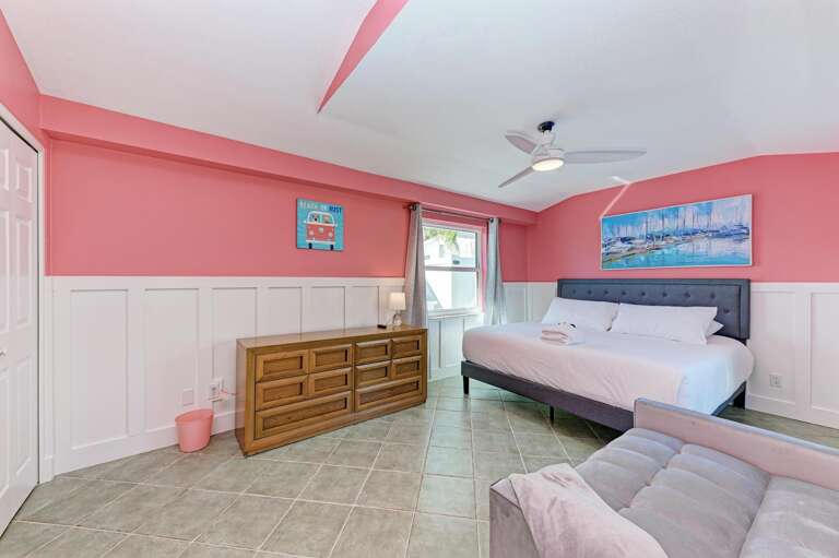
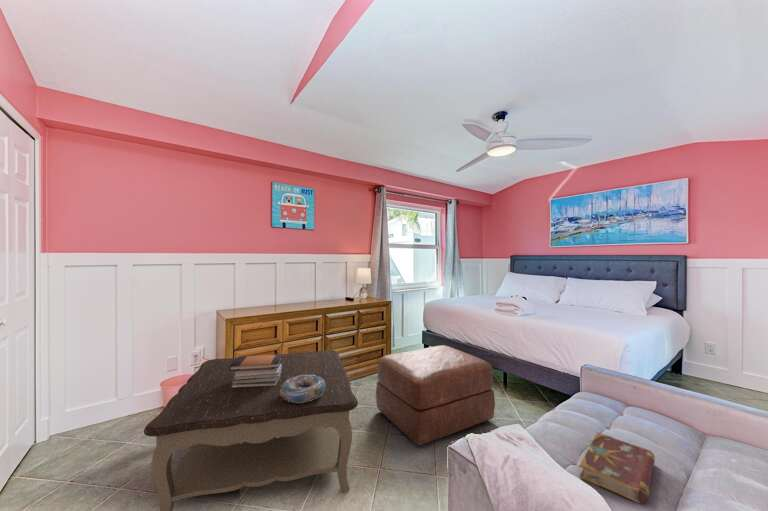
+ coffee table (268, 415)
+ book stack (257, 370)
+ ottoman (433, 386)
+ book (618, 463)
+ decorative bowl (303, 387)
